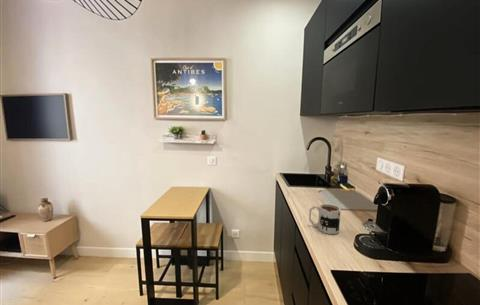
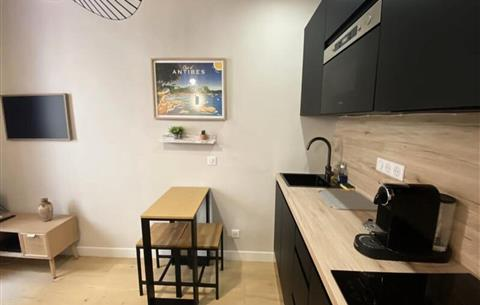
- mug (324, 217)
